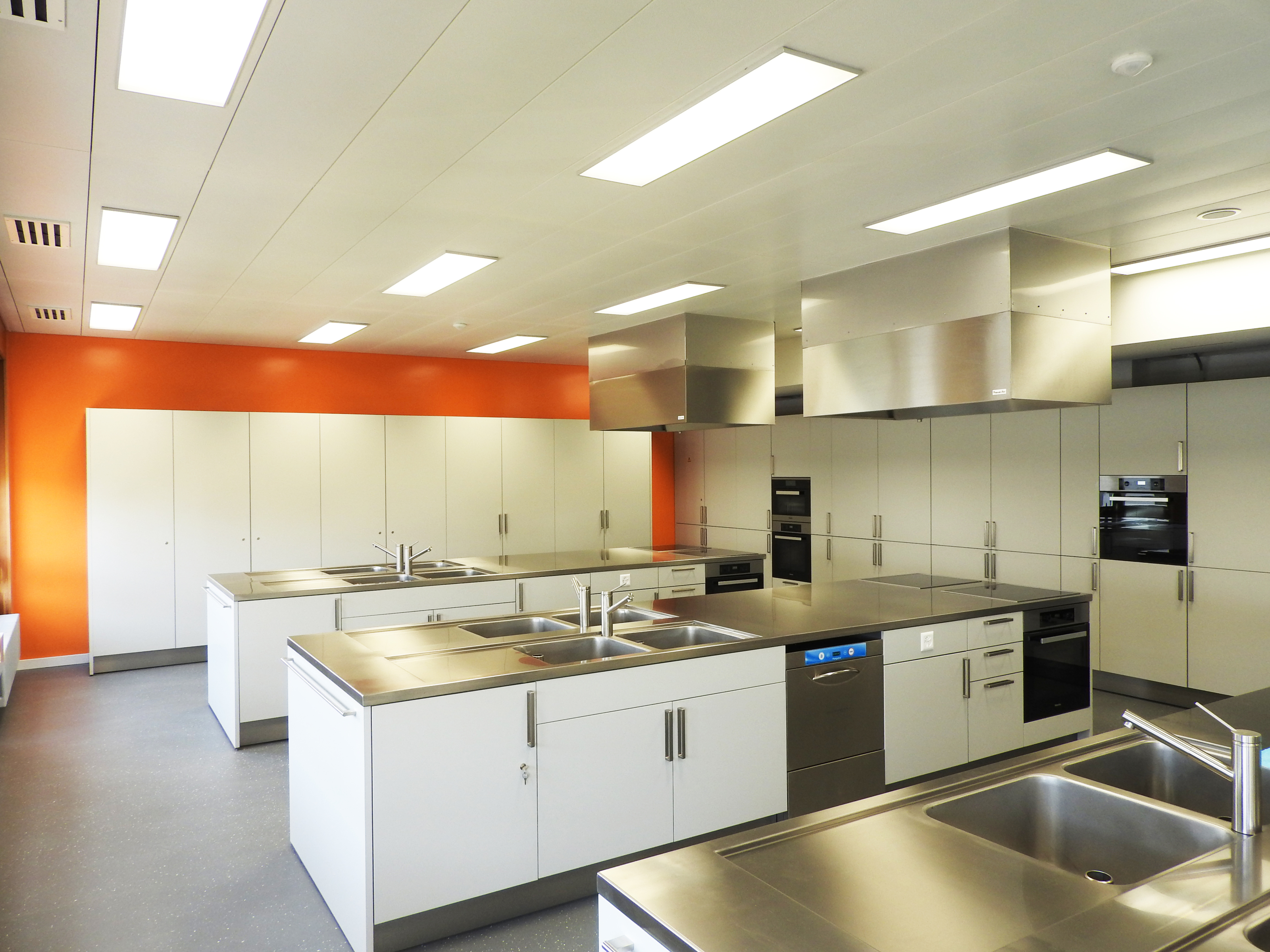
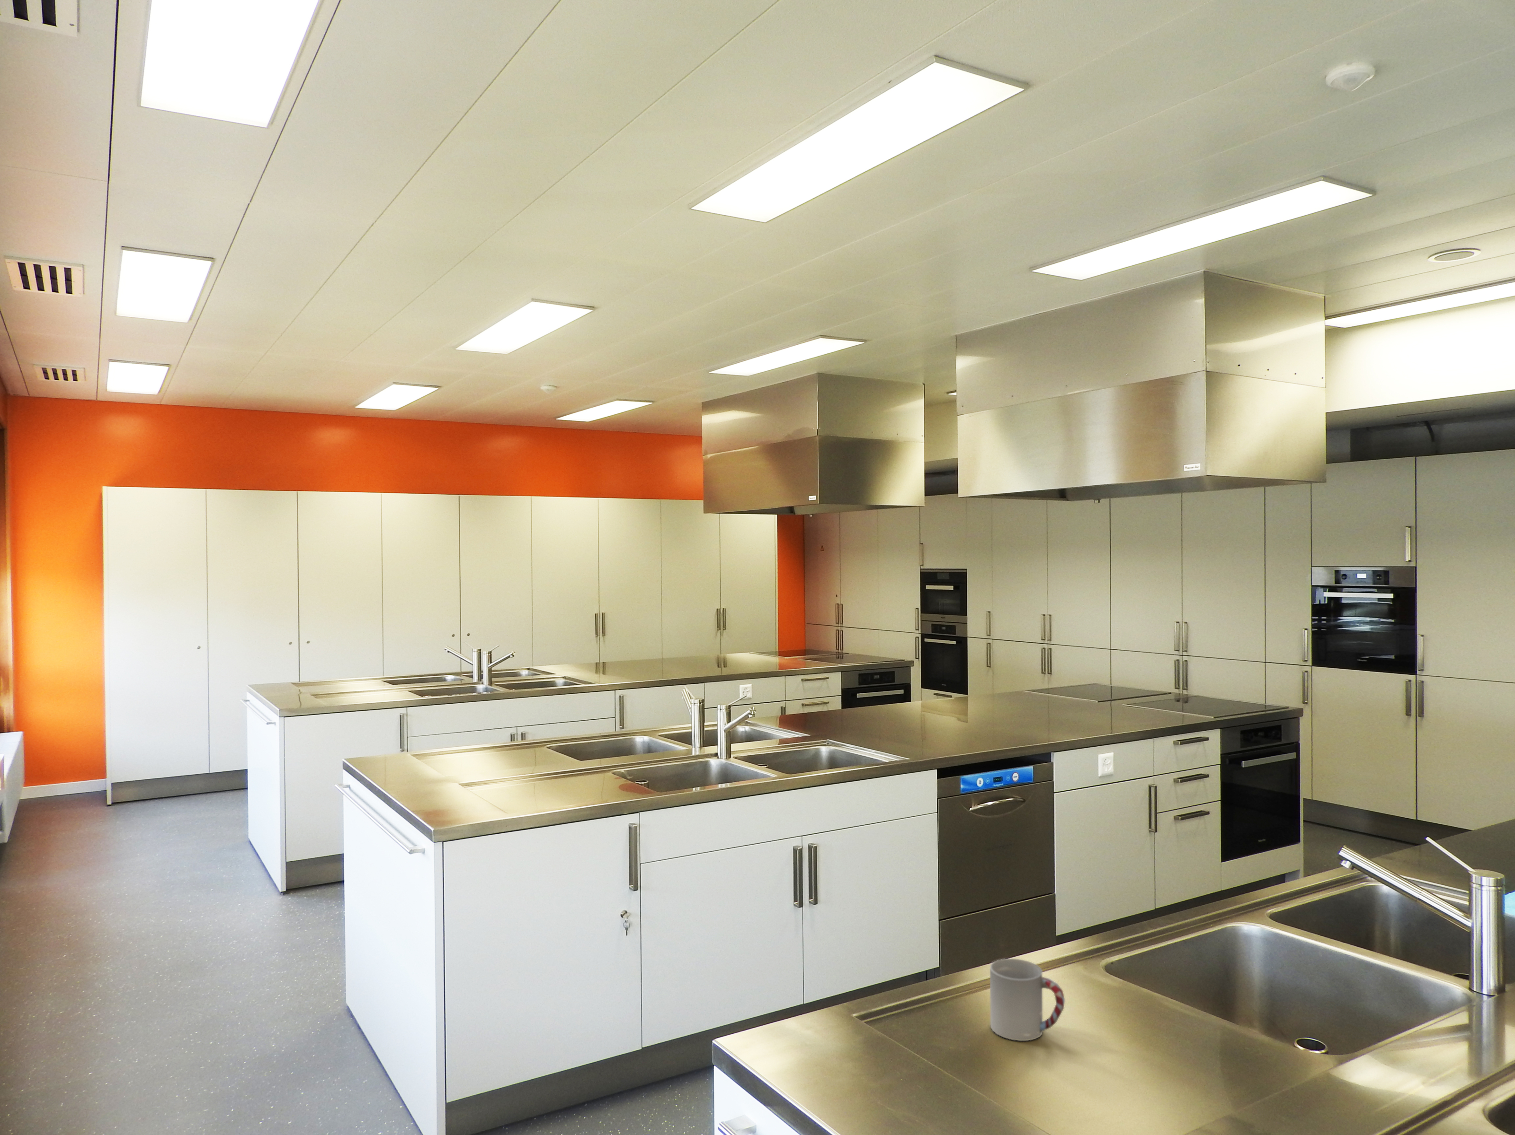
+ cup (1027, 1001)
